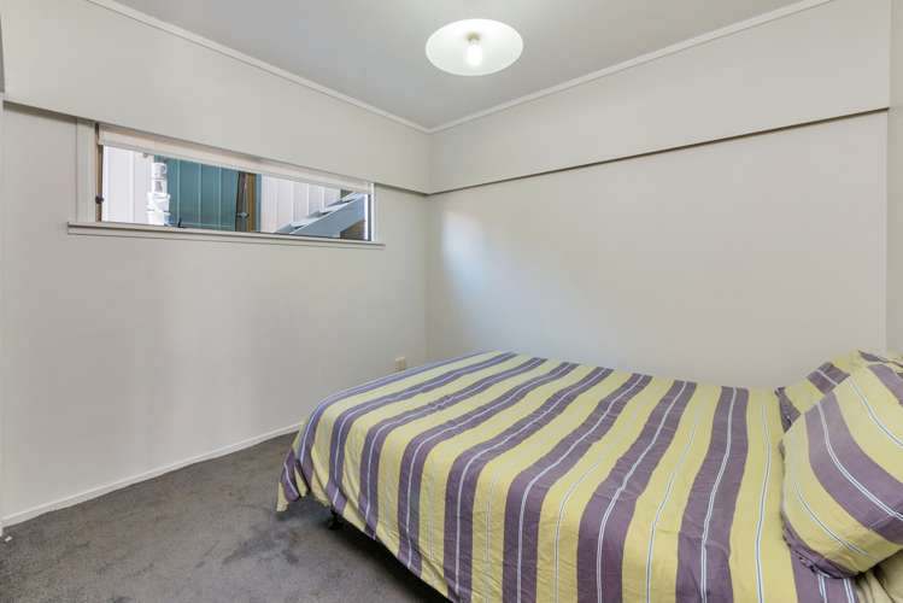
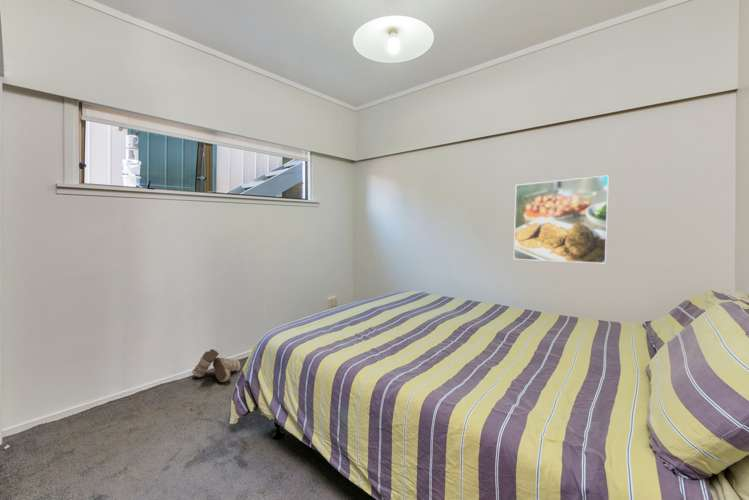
+ boots (219, 362)
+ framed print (557, 221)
